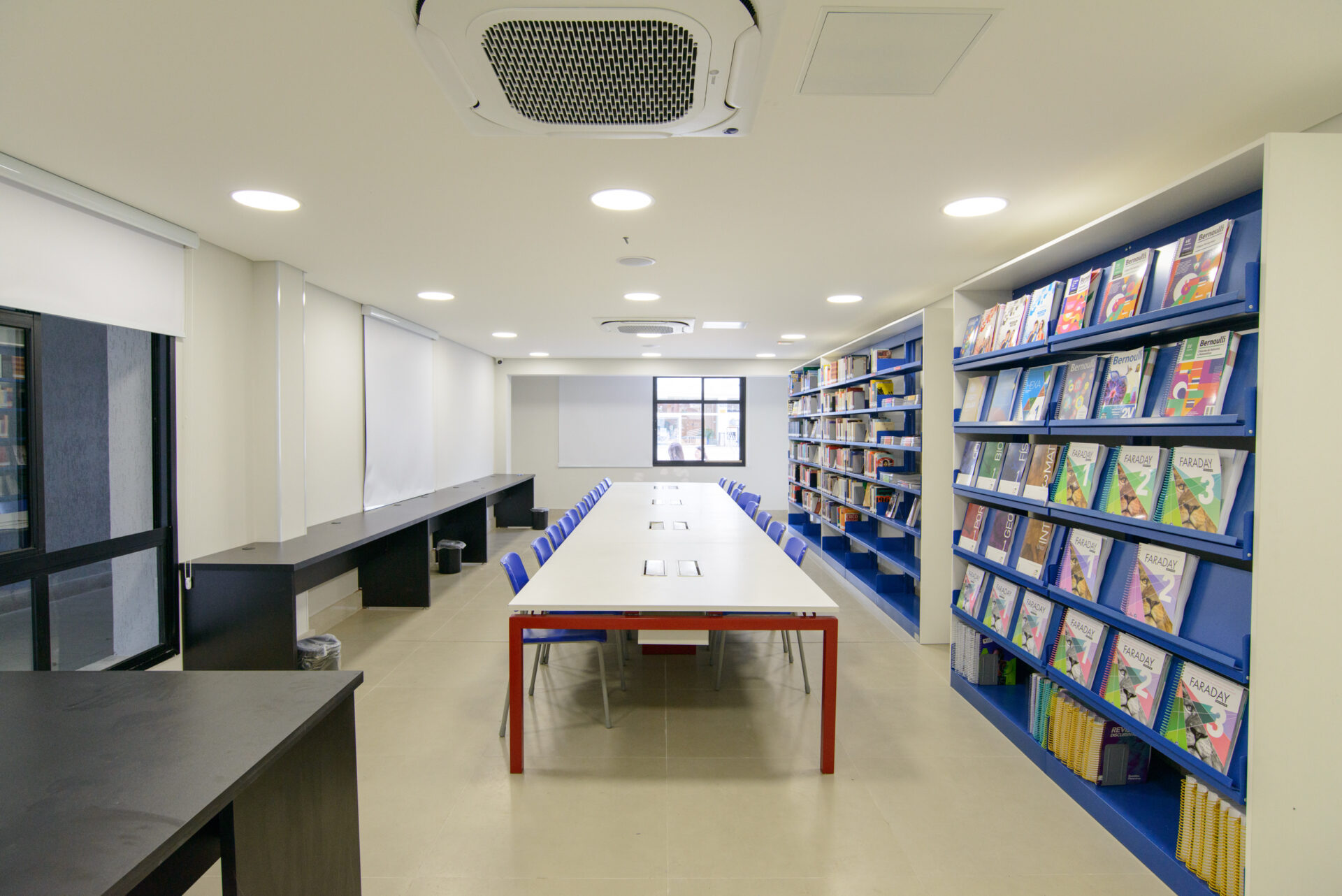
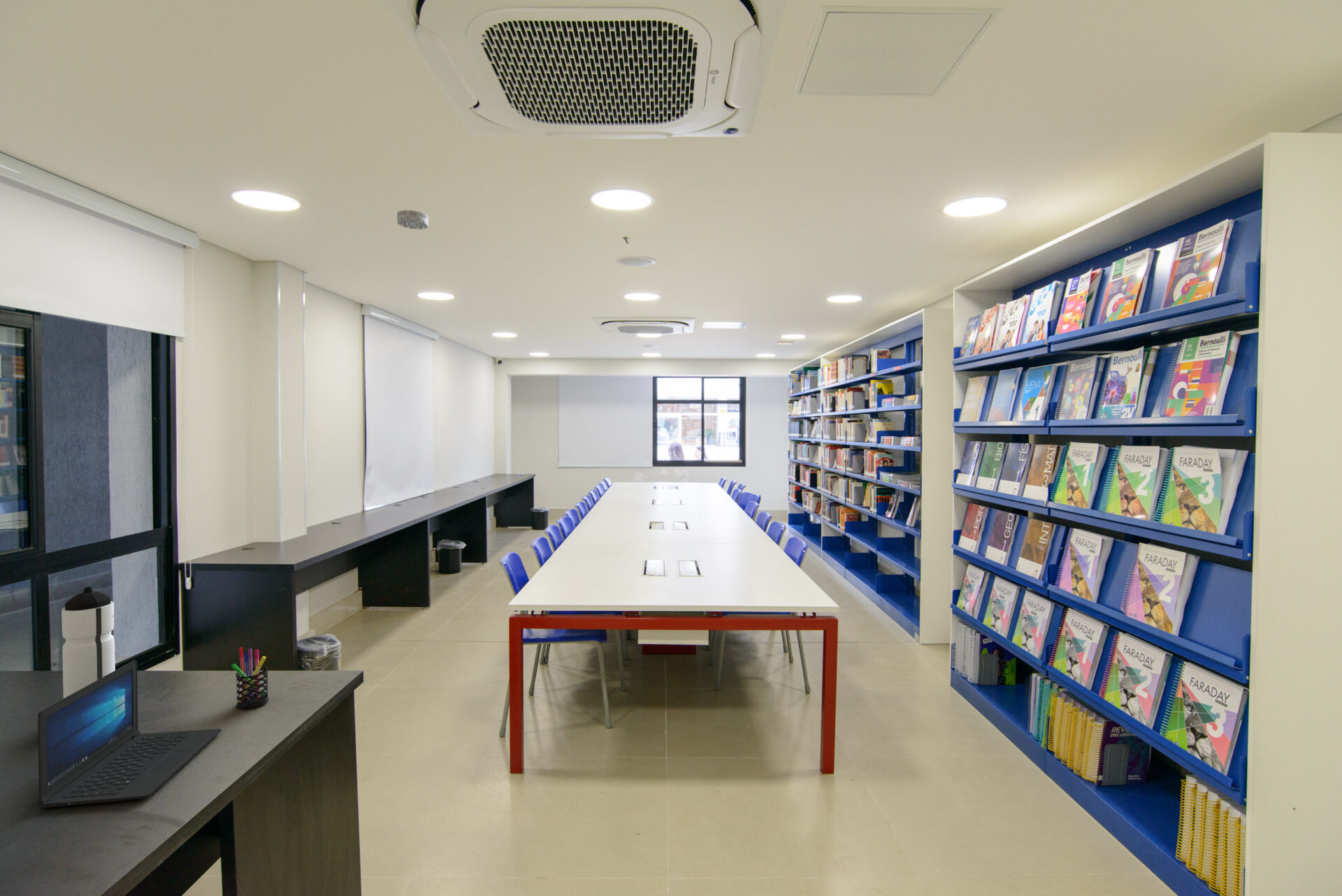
+ water bottle (89, 653)
+ pen holder (248, 677)
+ laptop (137, 723)
+ smoke detector (412, 219)
